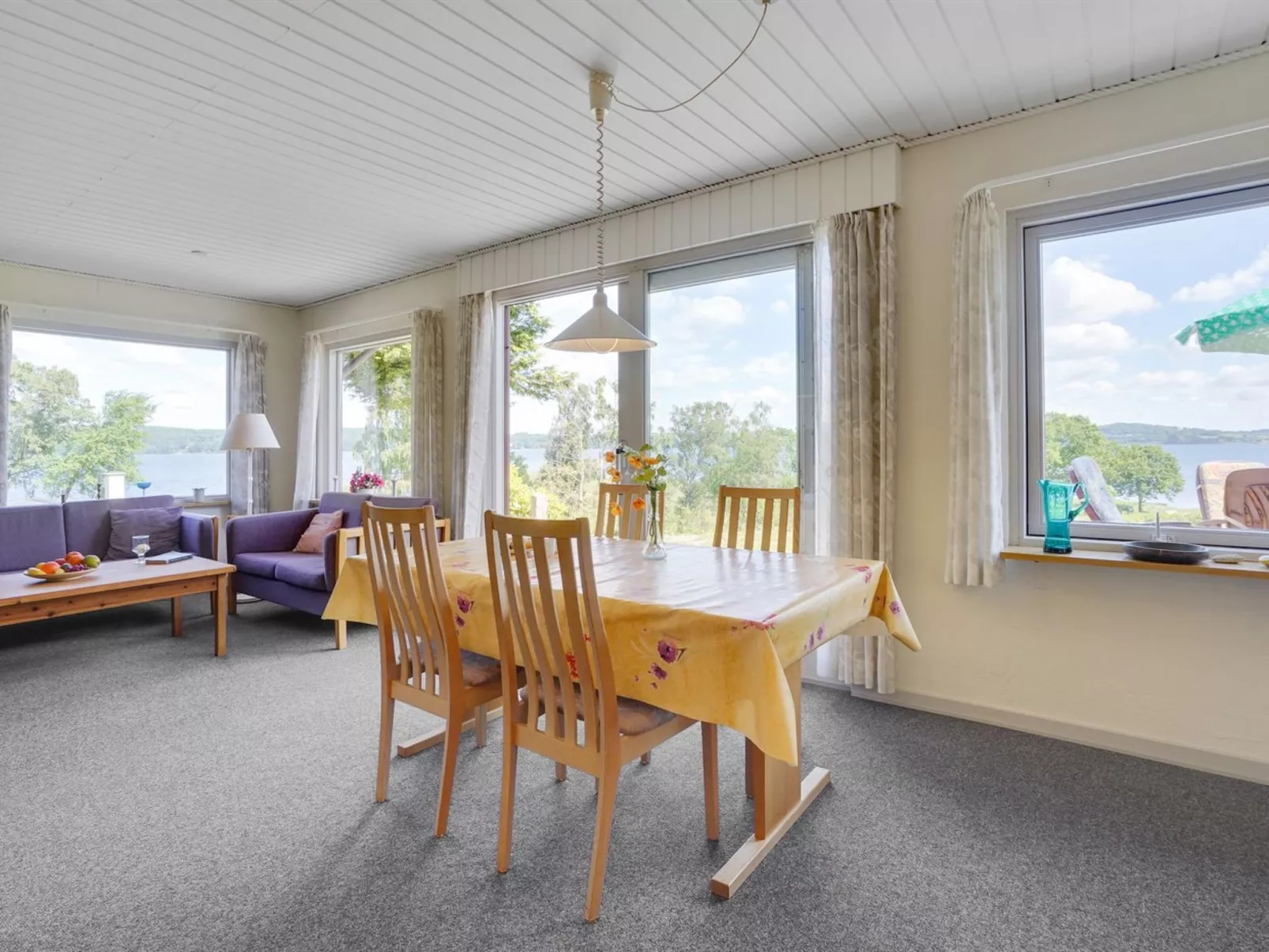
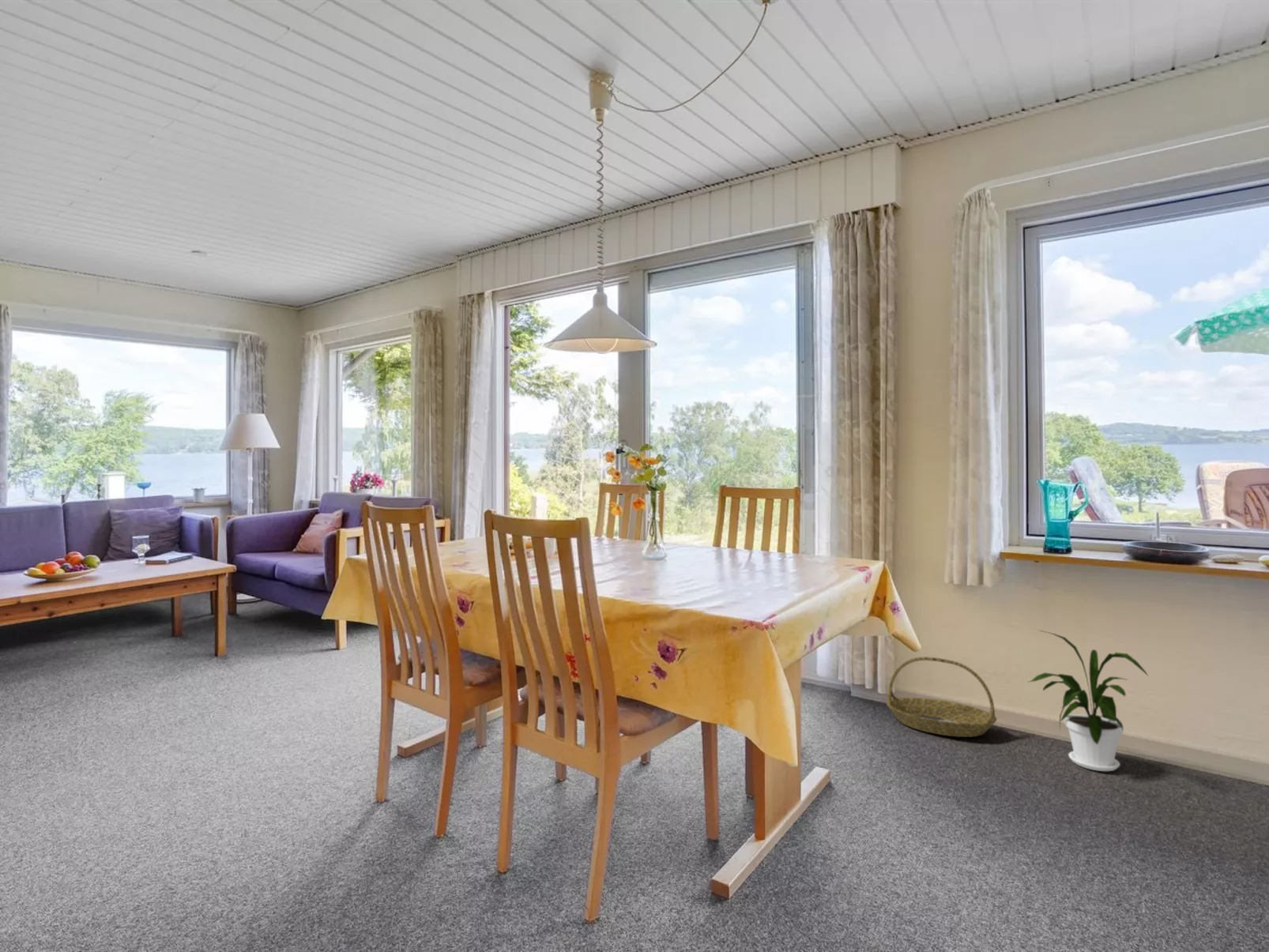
+ basket (936, 699)
+ house plant (1088, 700)
